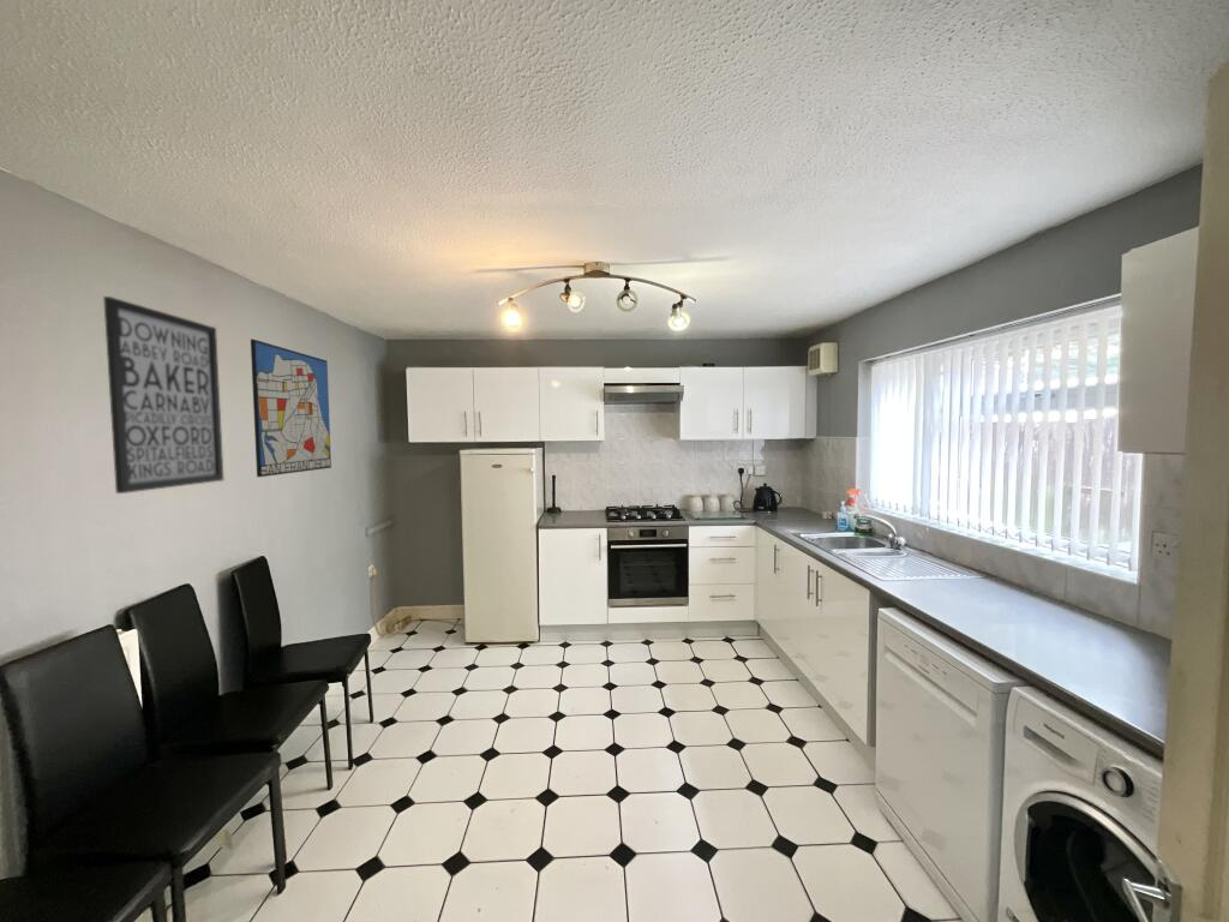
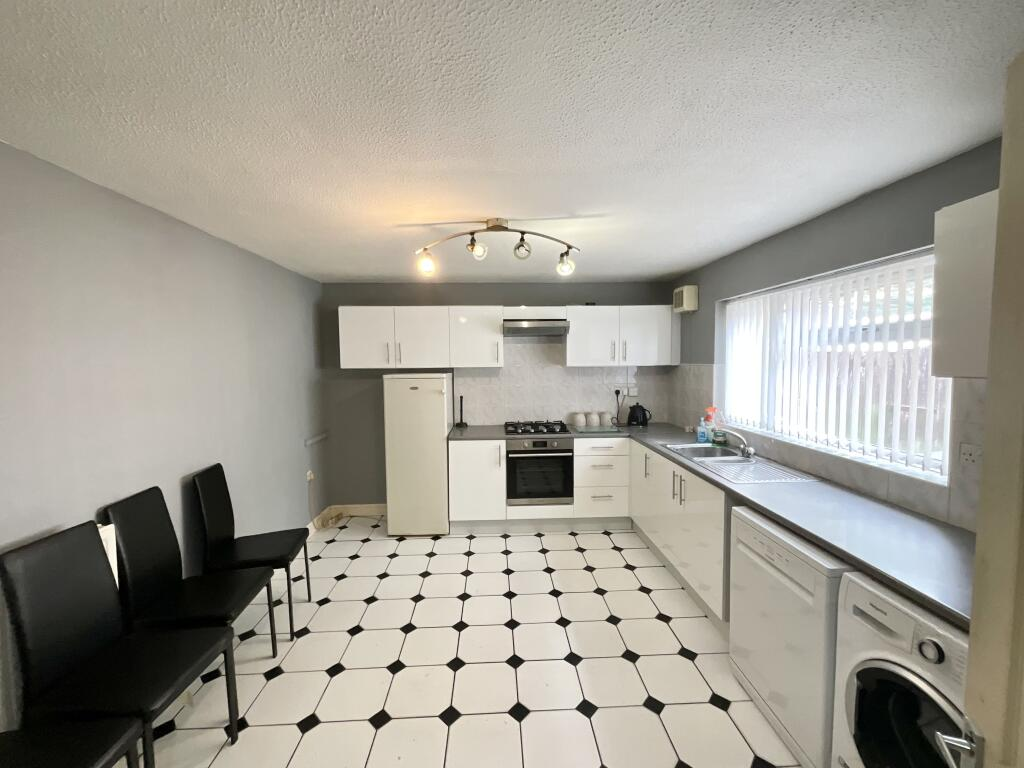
- wall art (295, 412)
- wall art (172, 401)
